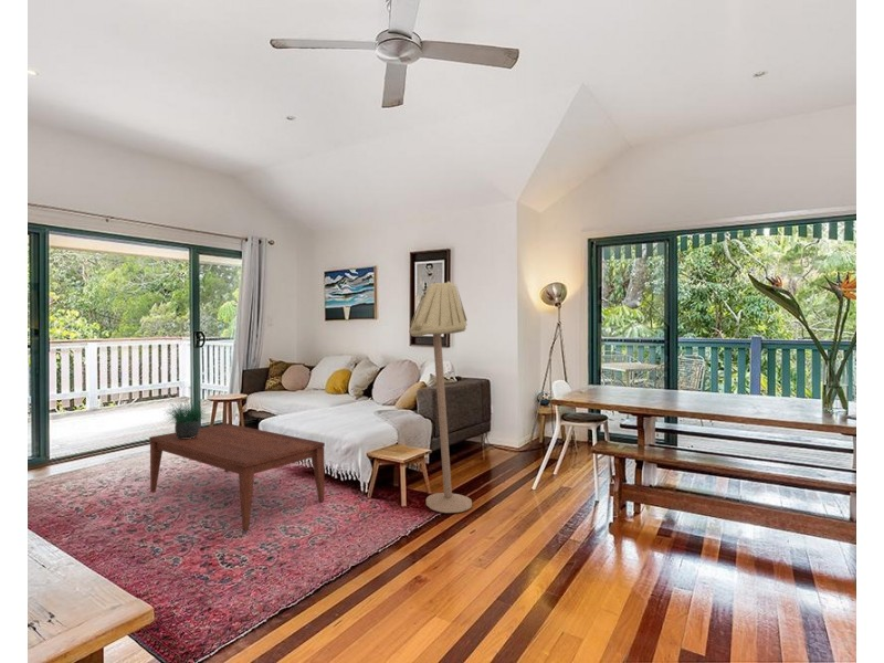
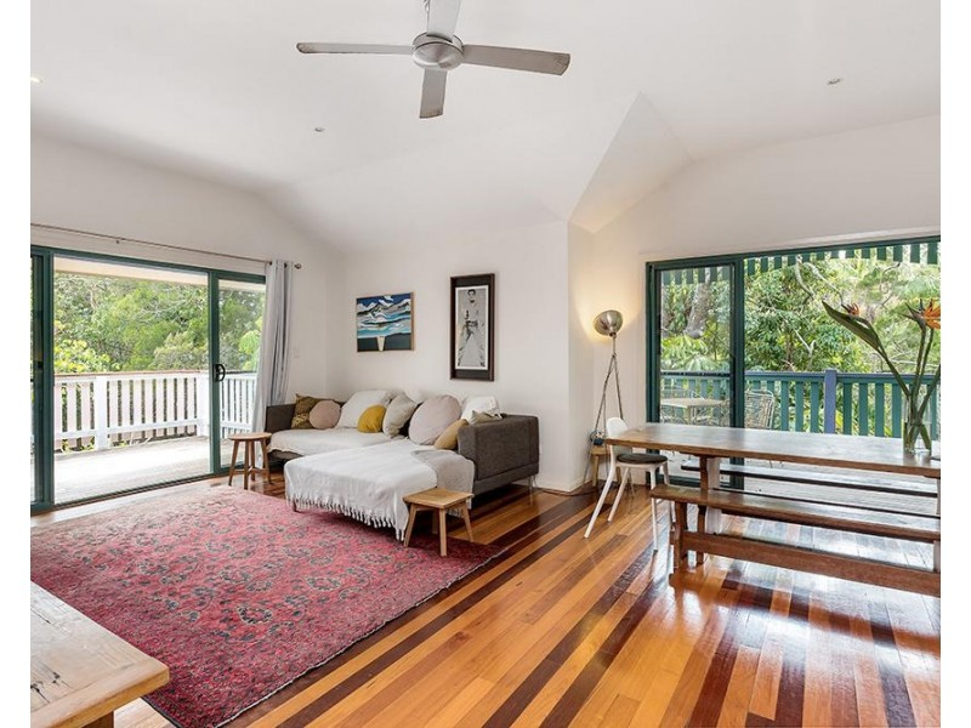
- coffee table (234, 467)
- potted plant (186, 413)
- floor lamp (441, 394)
